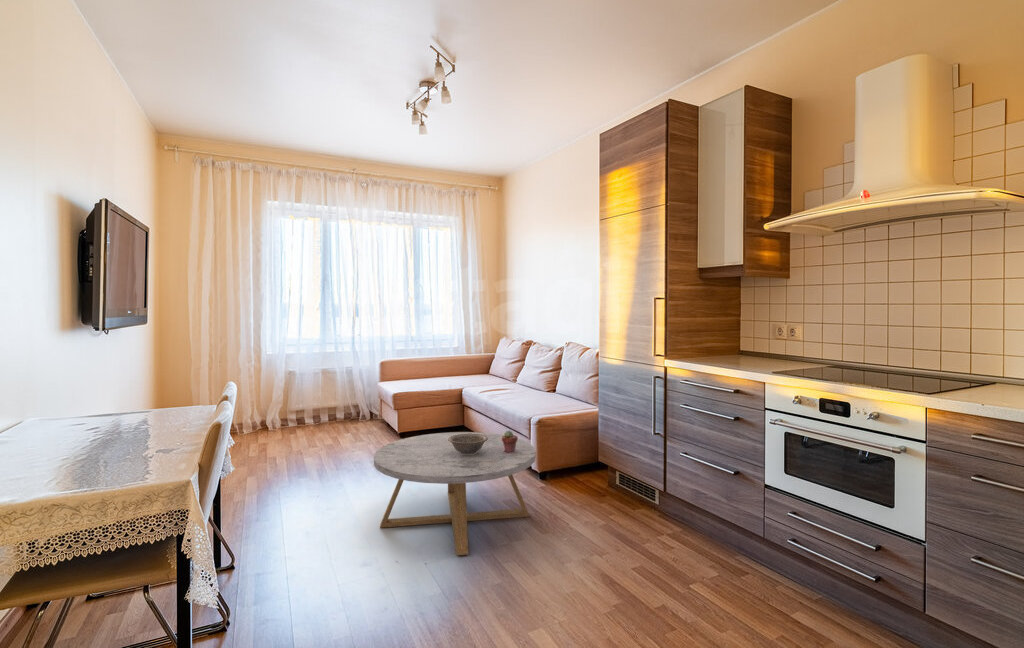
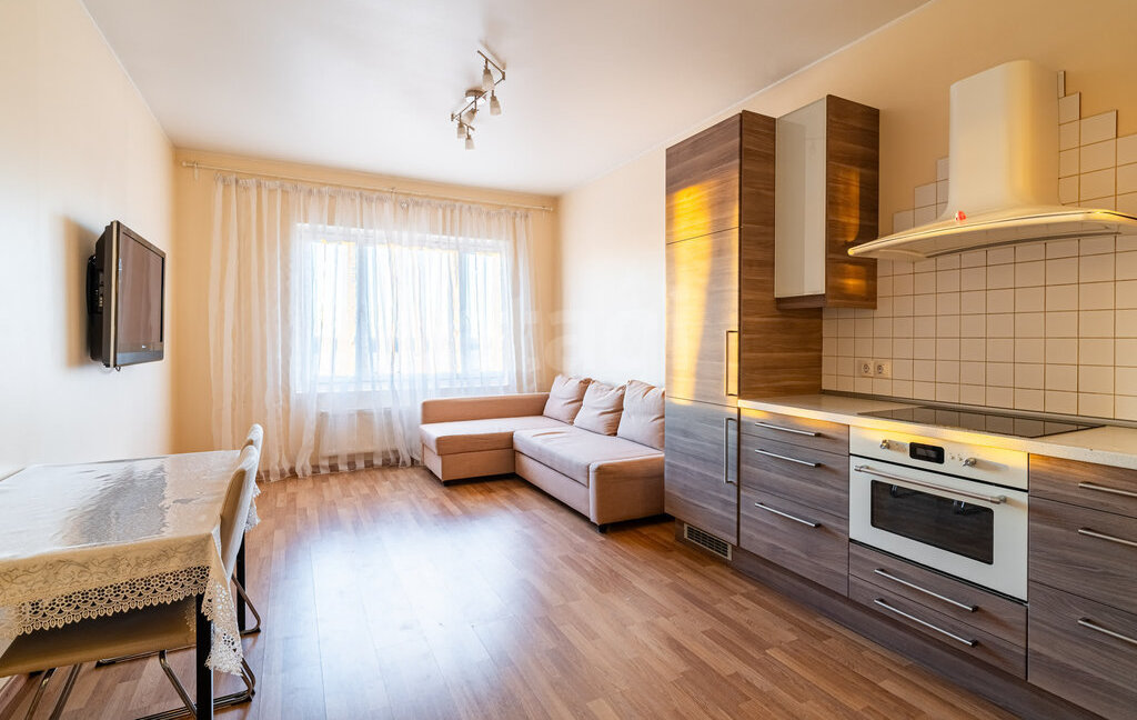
- coffee table (456, 485)
- potted succulent (509, 440)
- decorative bowl (468, 445)
